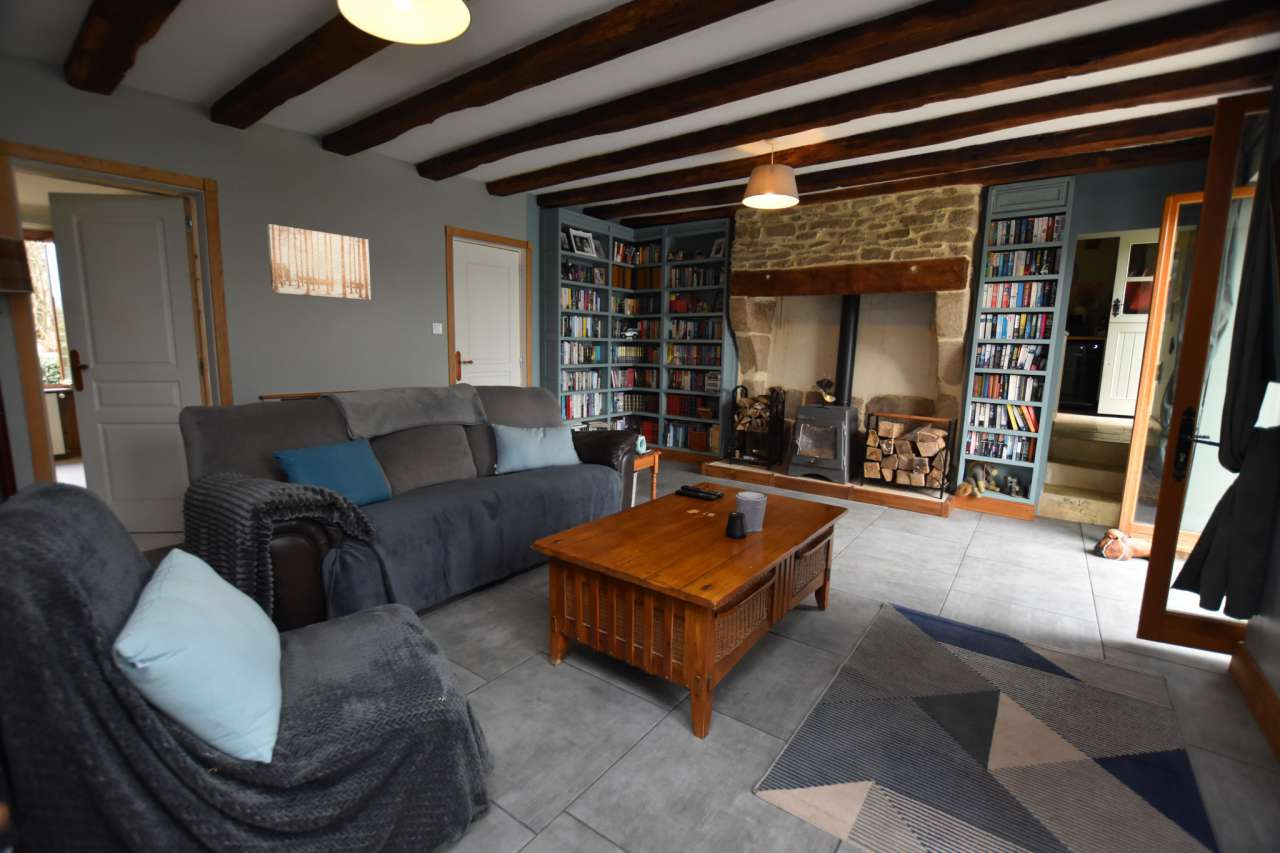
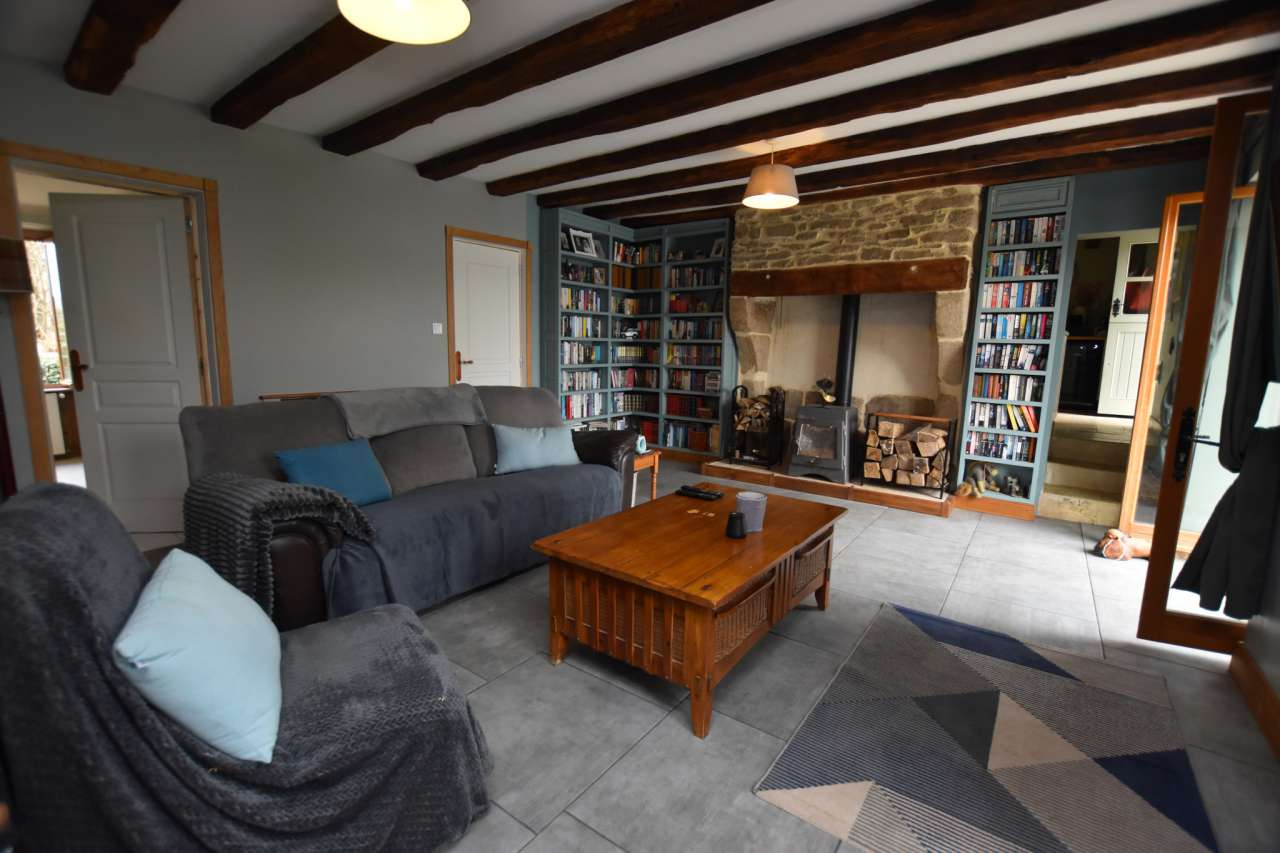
- wall art (322, 264)
